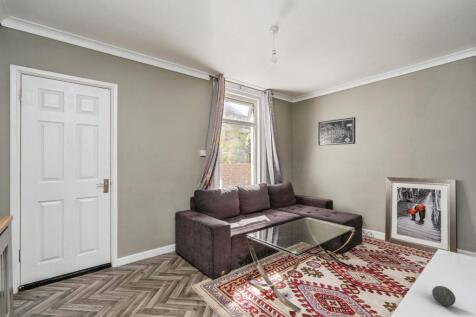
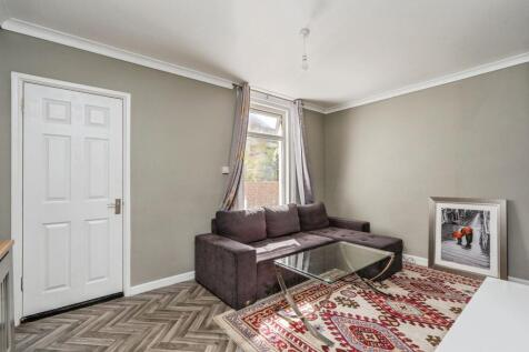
- decorative ball (443, 295)
- wall art (335, 132)
